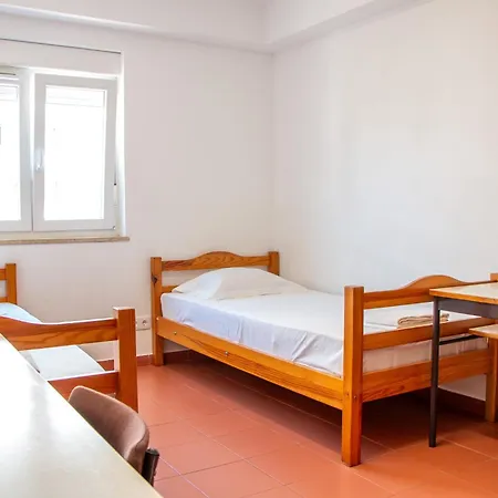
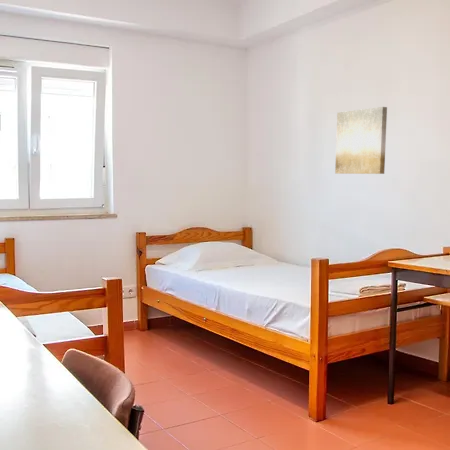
+ wall art (359, 142)
